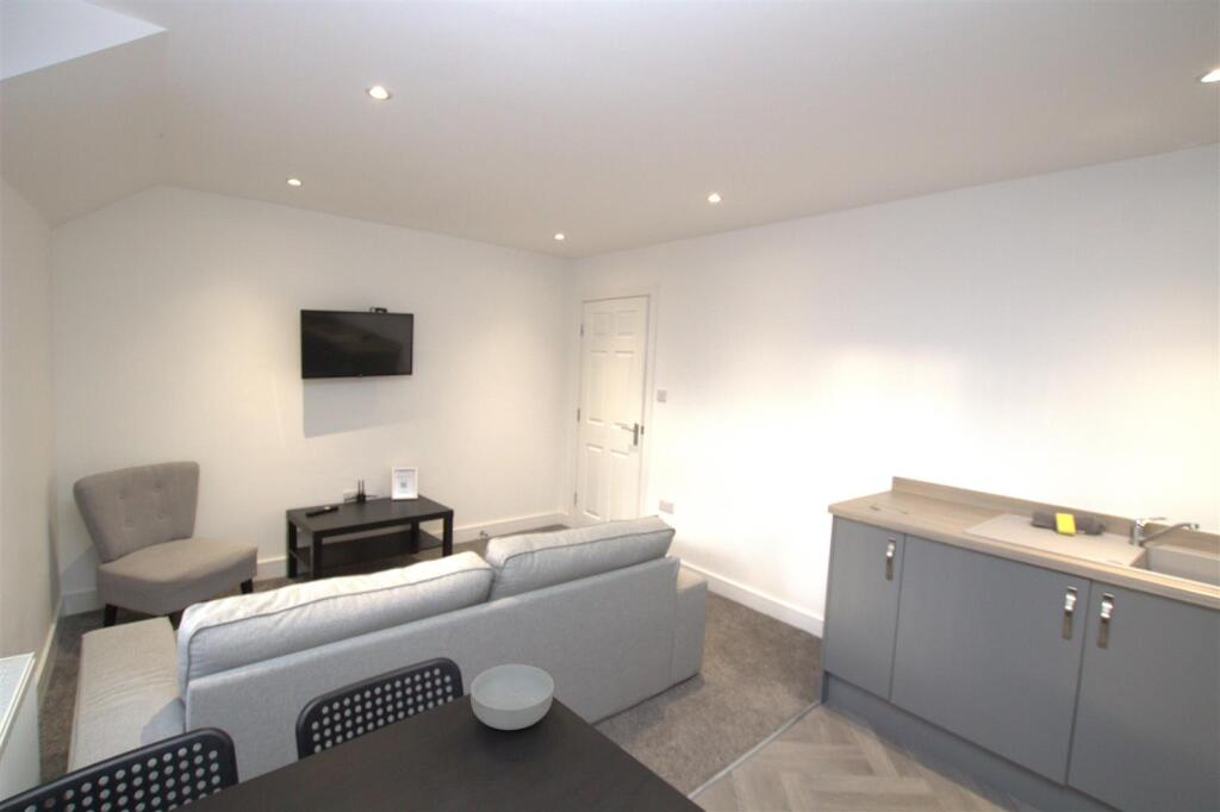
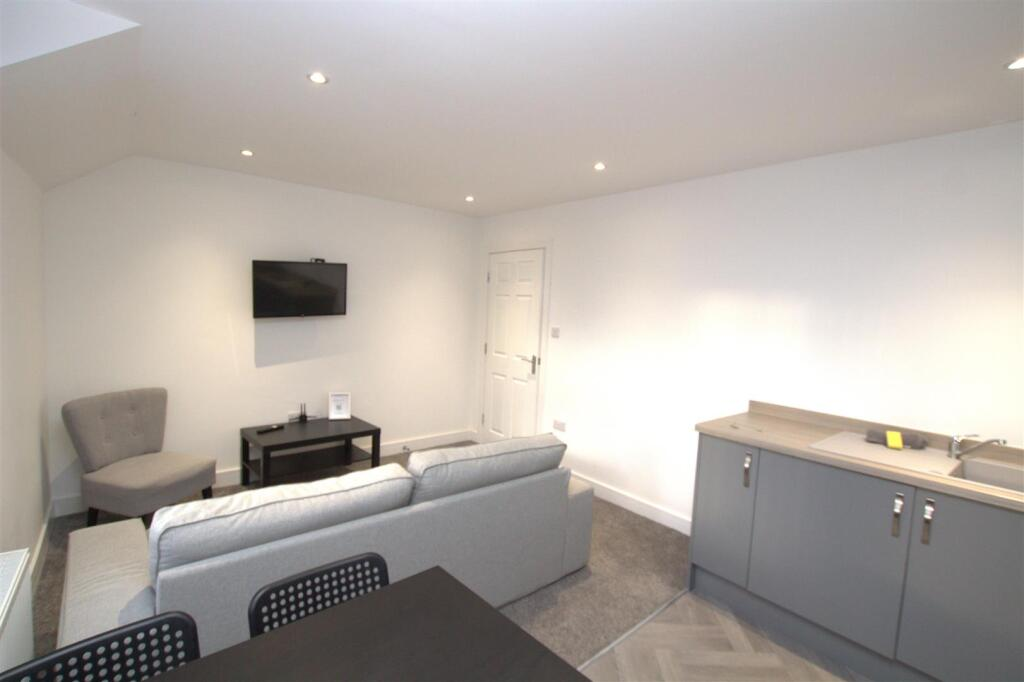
- cereal bowl (512, 700)
